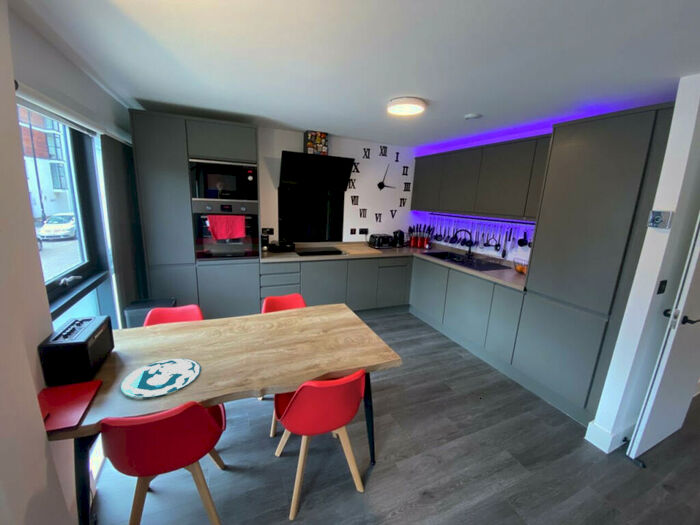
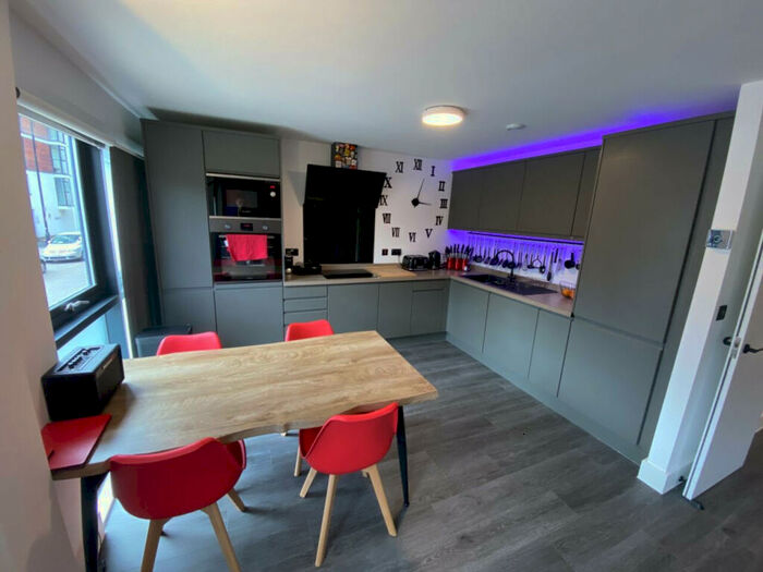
- plate (163, 373)
